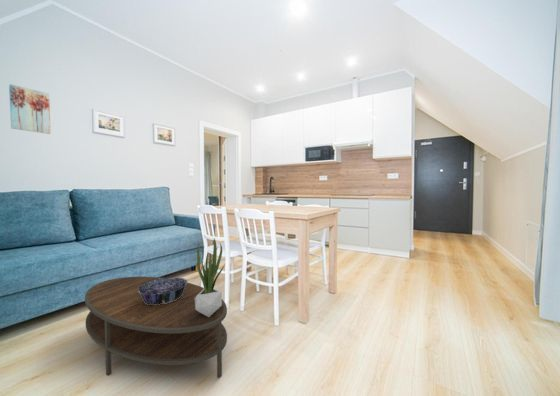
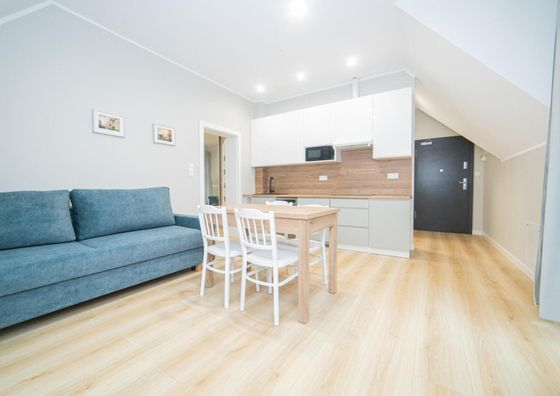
- wall art (30, 110)
- potted plant (209, 276)
- coffee table (153, 321)
- decorative bowl (163, 290)
